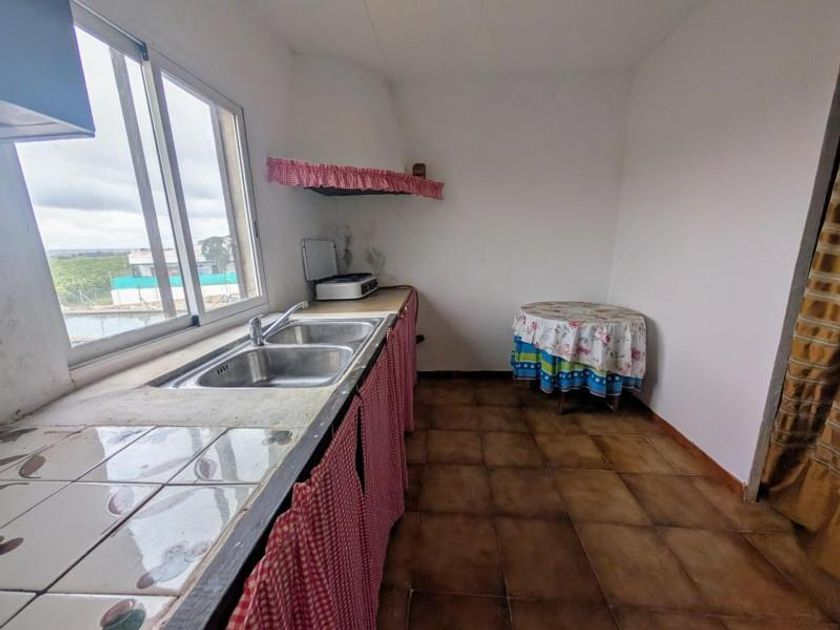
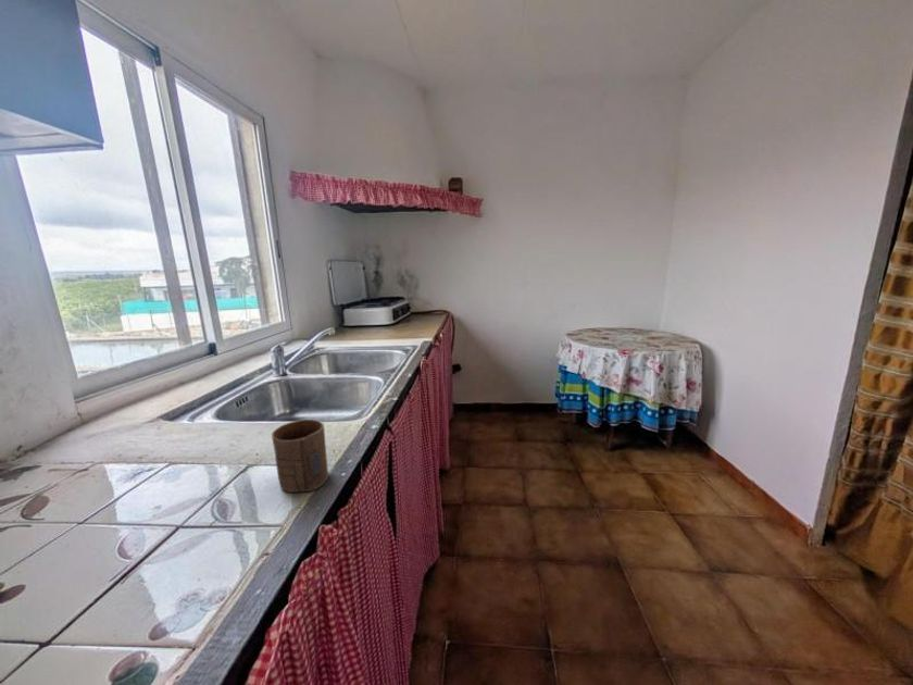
+ cup (302, 454)
